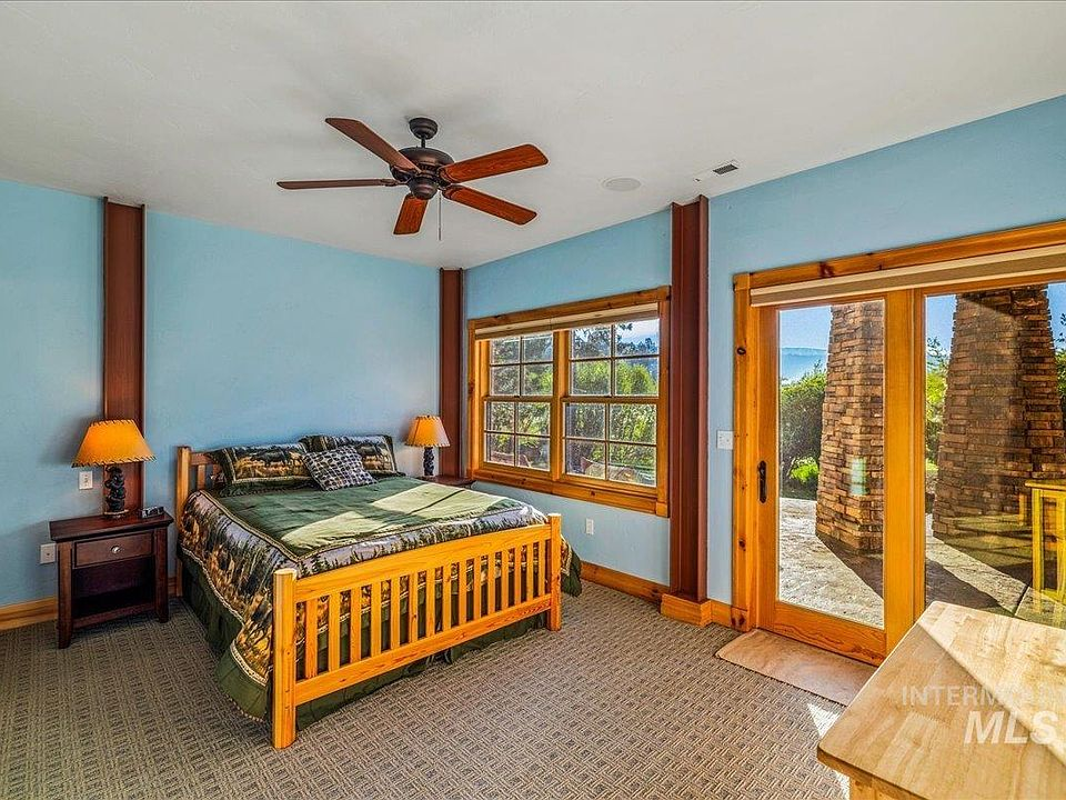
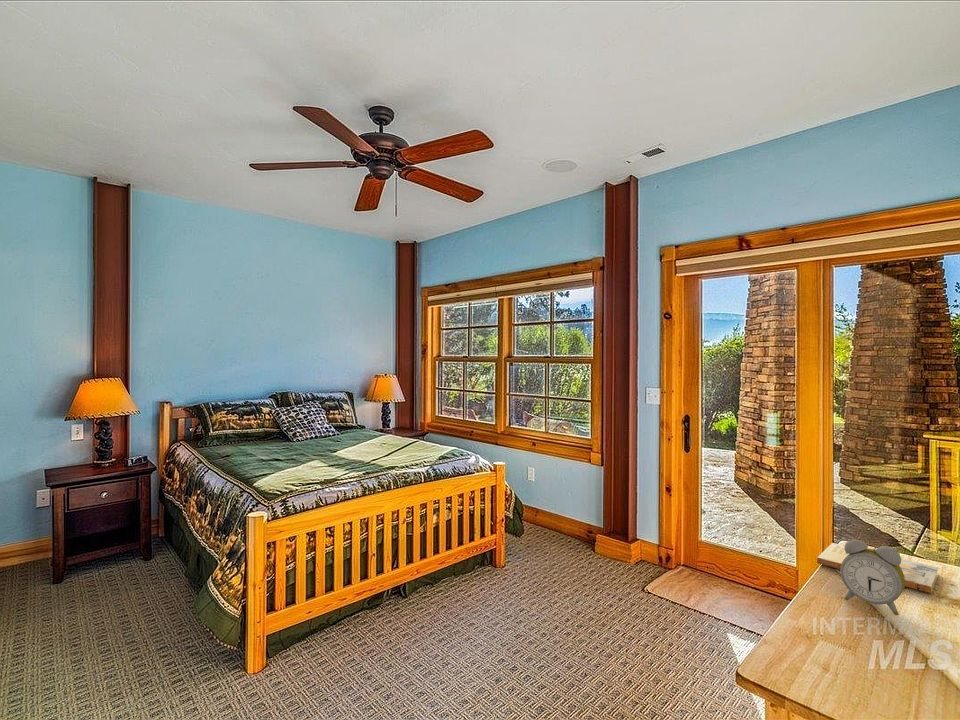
+ alarm clock (872, 573)
+ book (899, 565)
